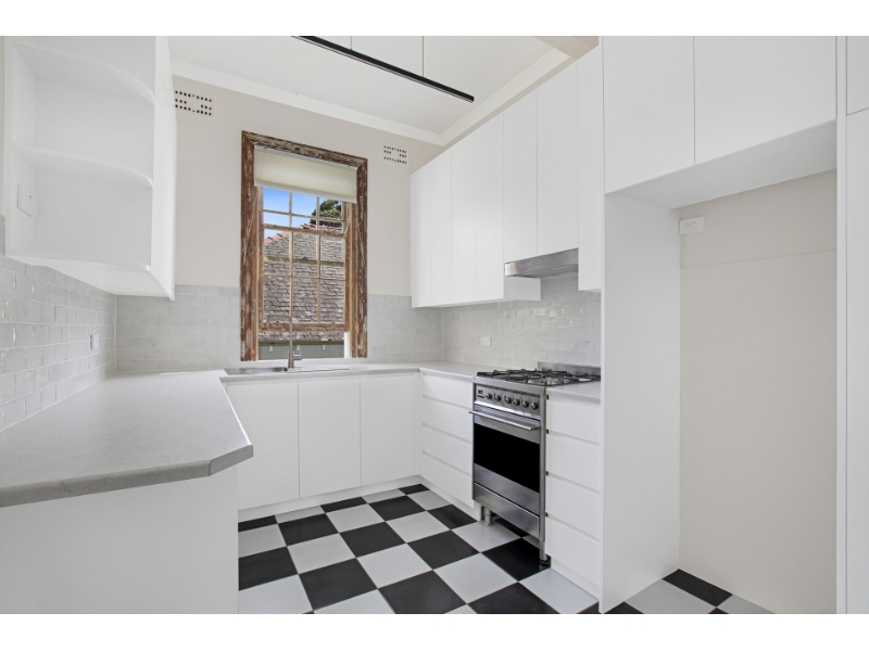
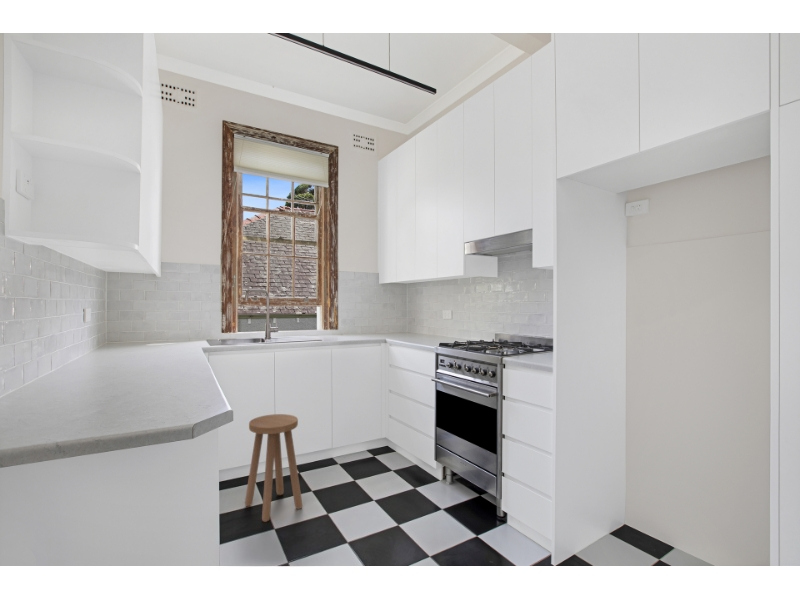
+ stool (273, 463)
